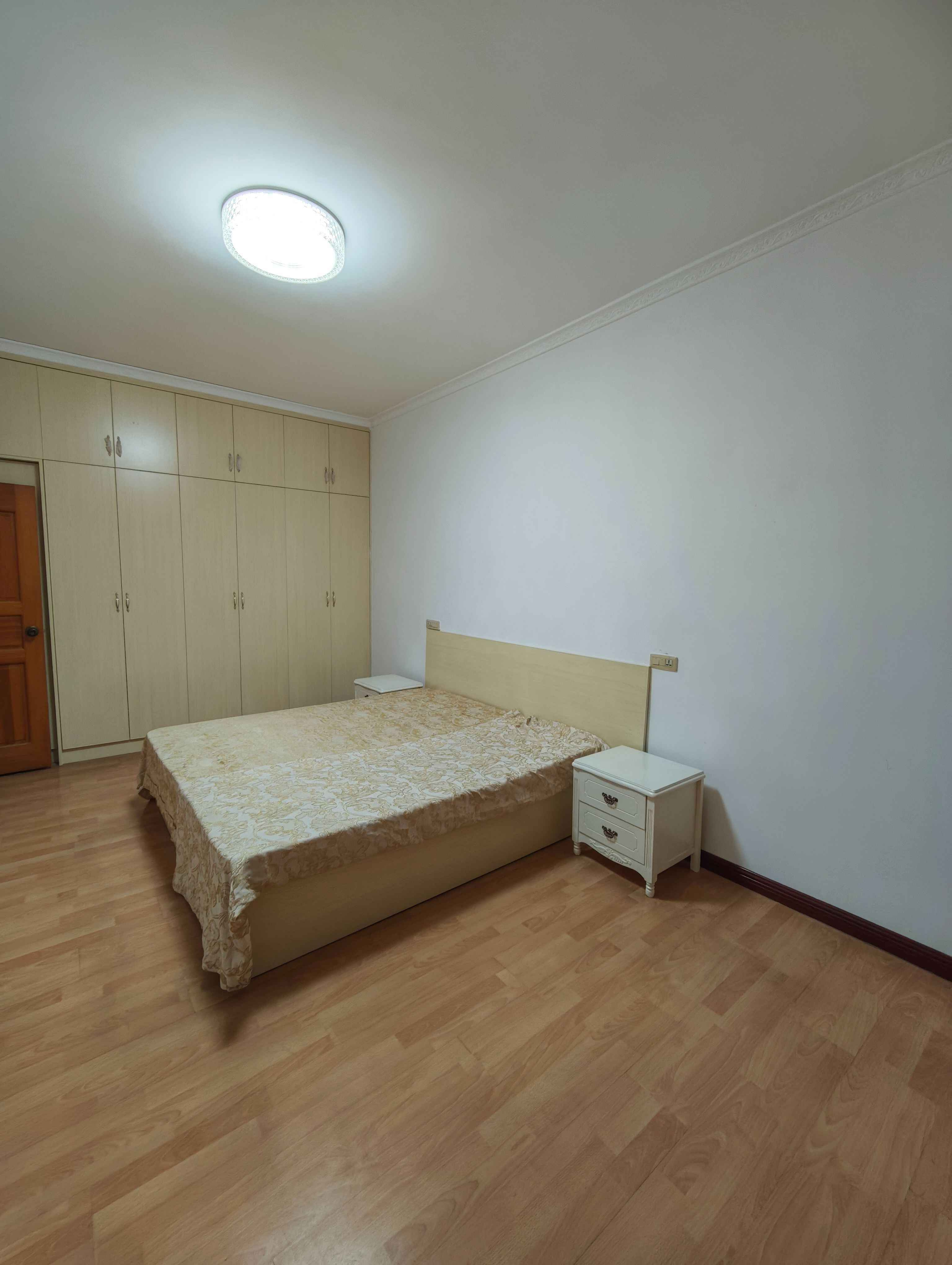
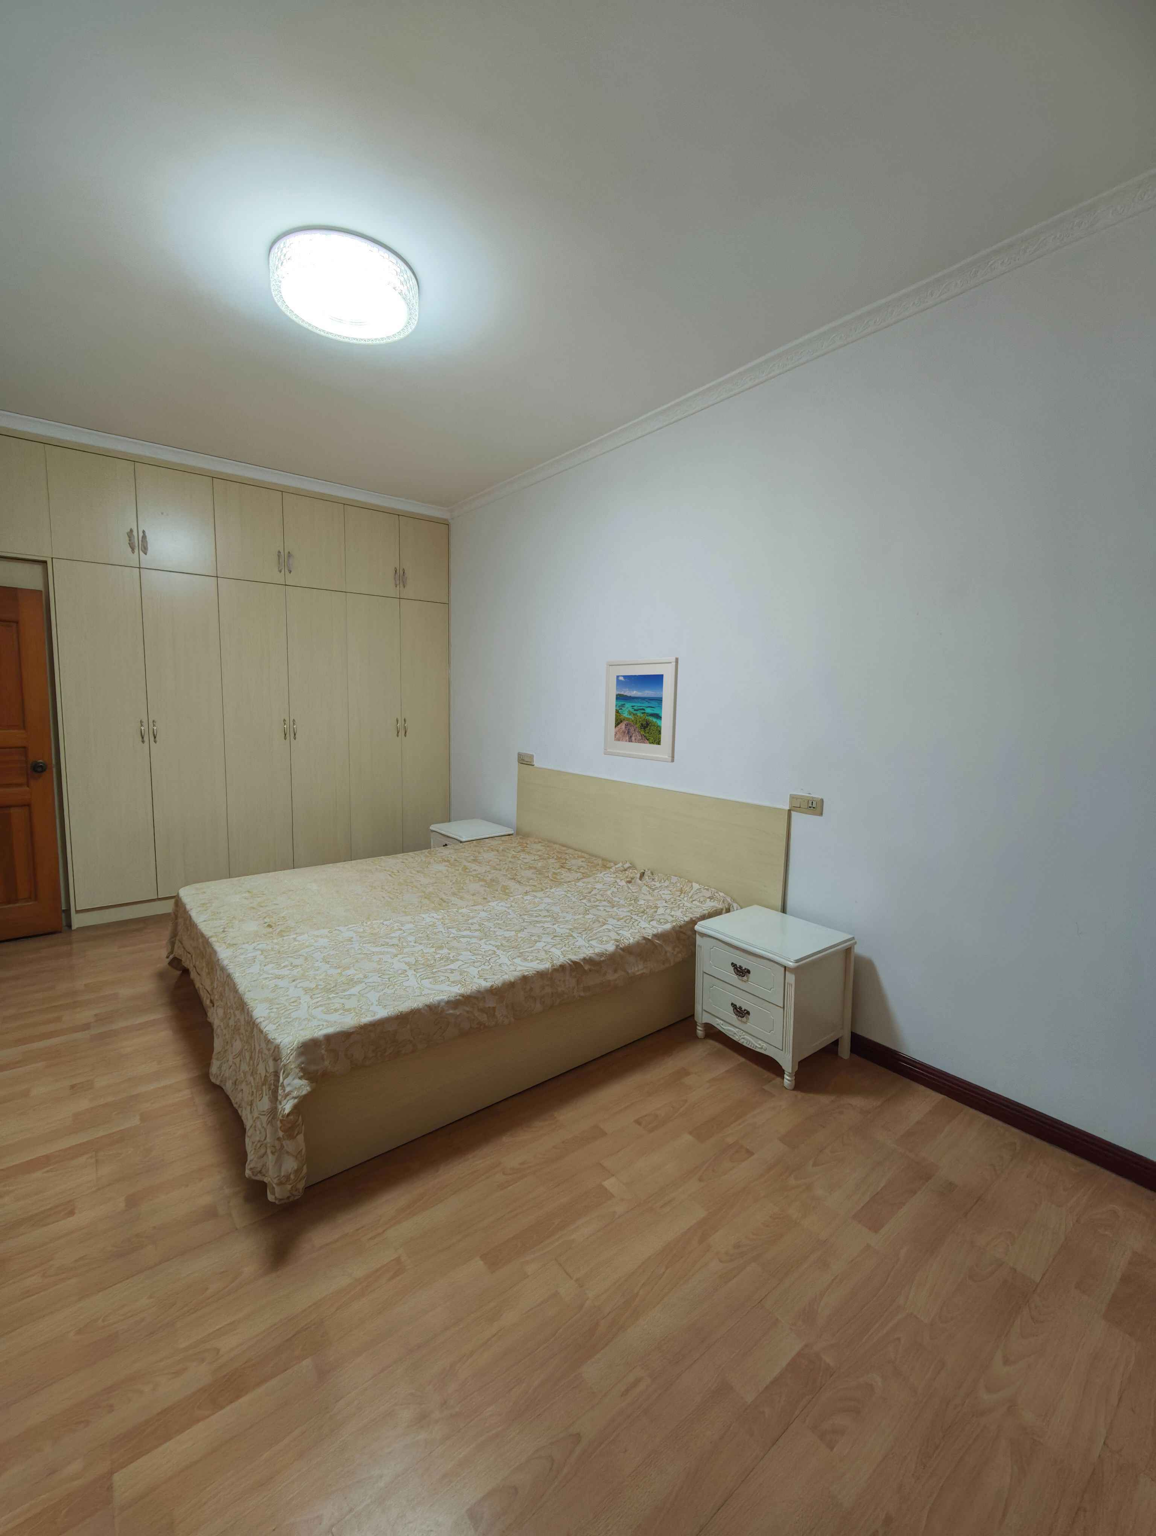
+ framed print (639, 709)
